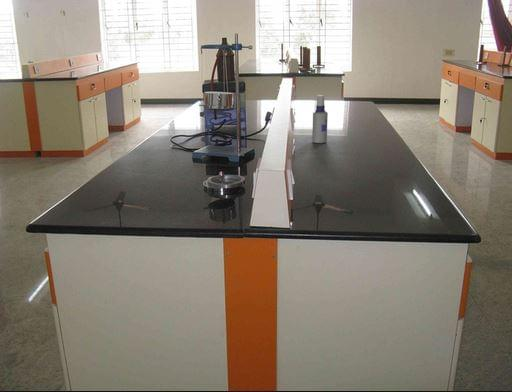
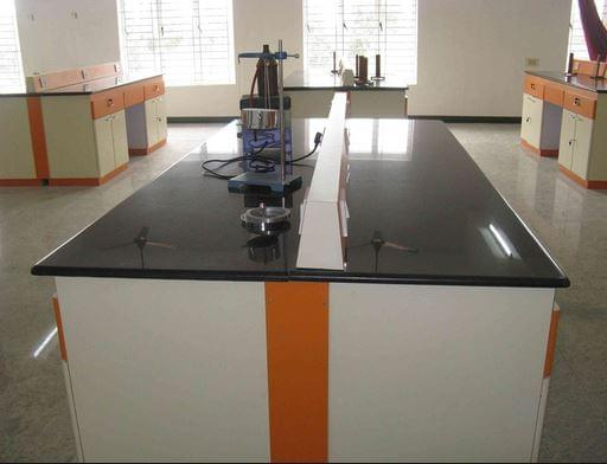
- spray bottle (320, 118)
